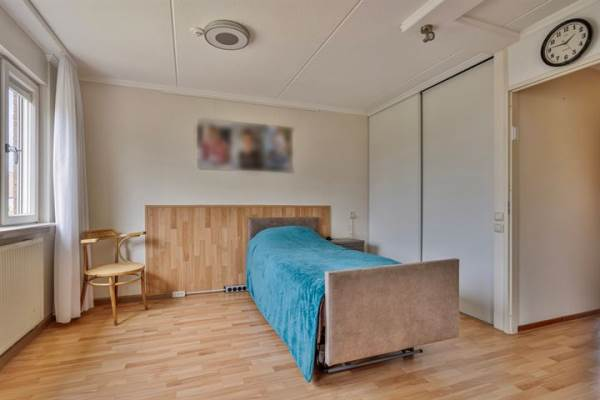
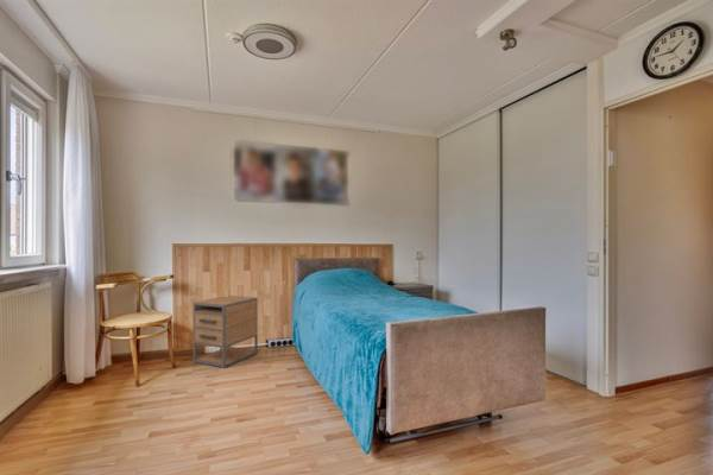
+ nightstand (226, 328)
